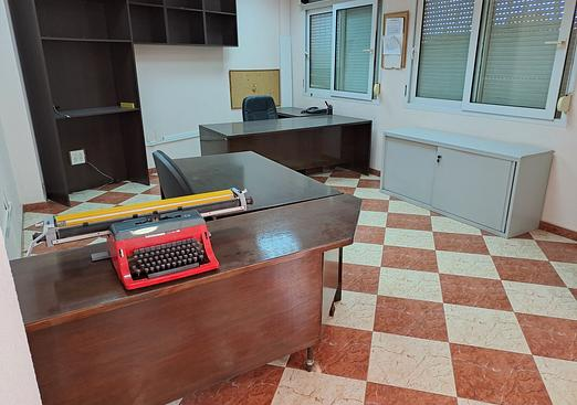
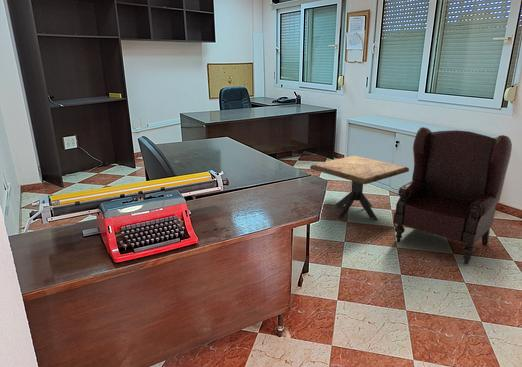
+ armchair (447, 190)
+ side table (357, 189)
